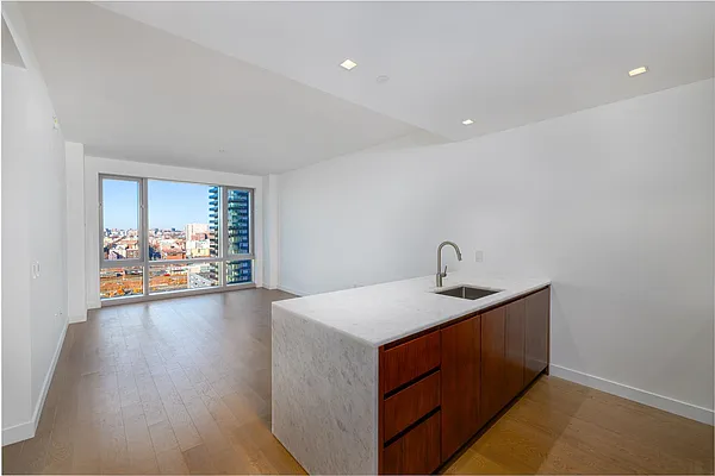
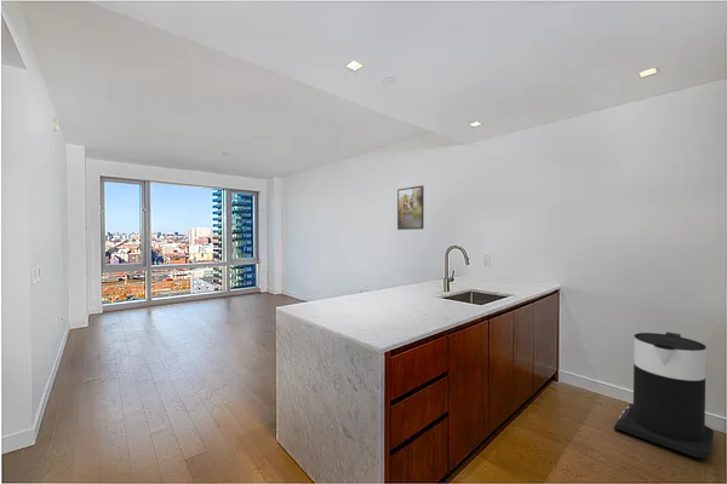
+ trash can (663, 385)
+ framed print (410, 208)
